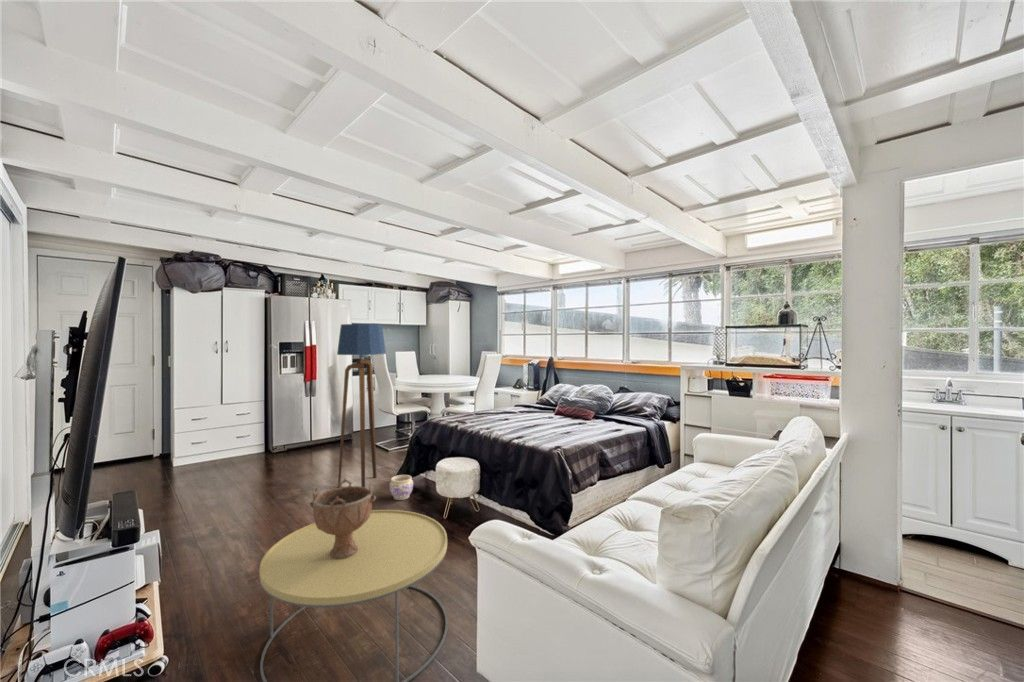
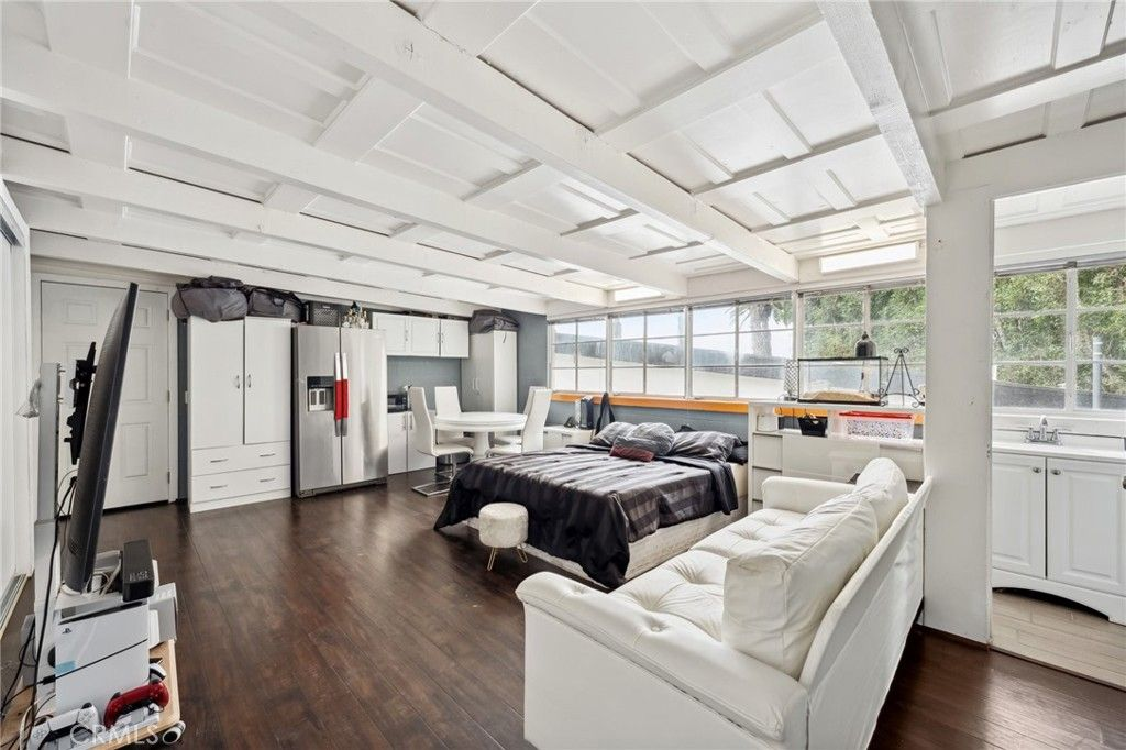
- planter (401, 487)
- decorative bowl (343, 516)
- coffee table (360, 589)
- floor lamp (362, 404)
